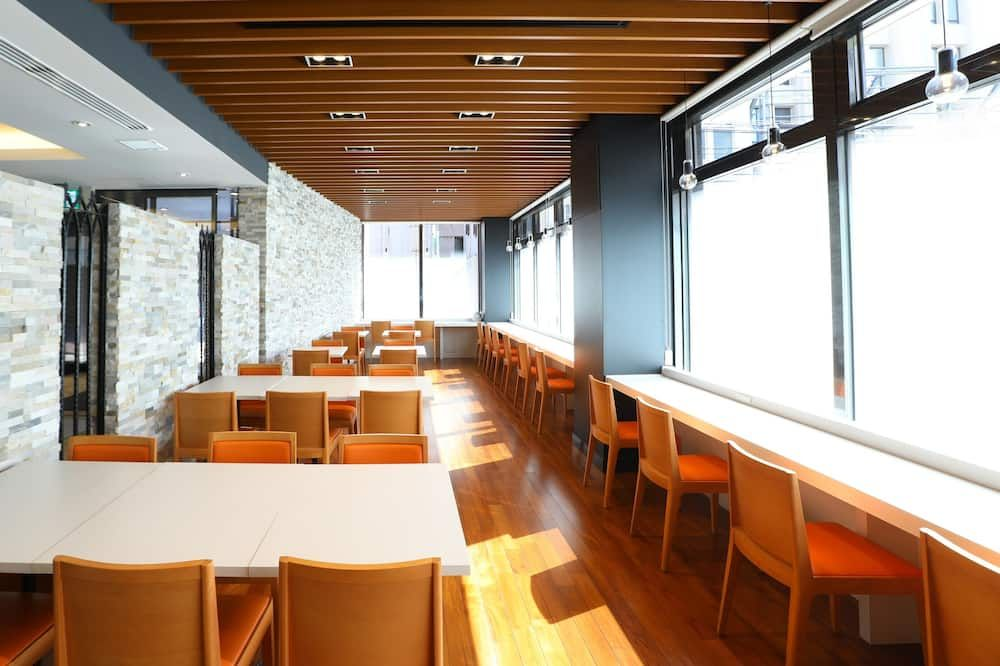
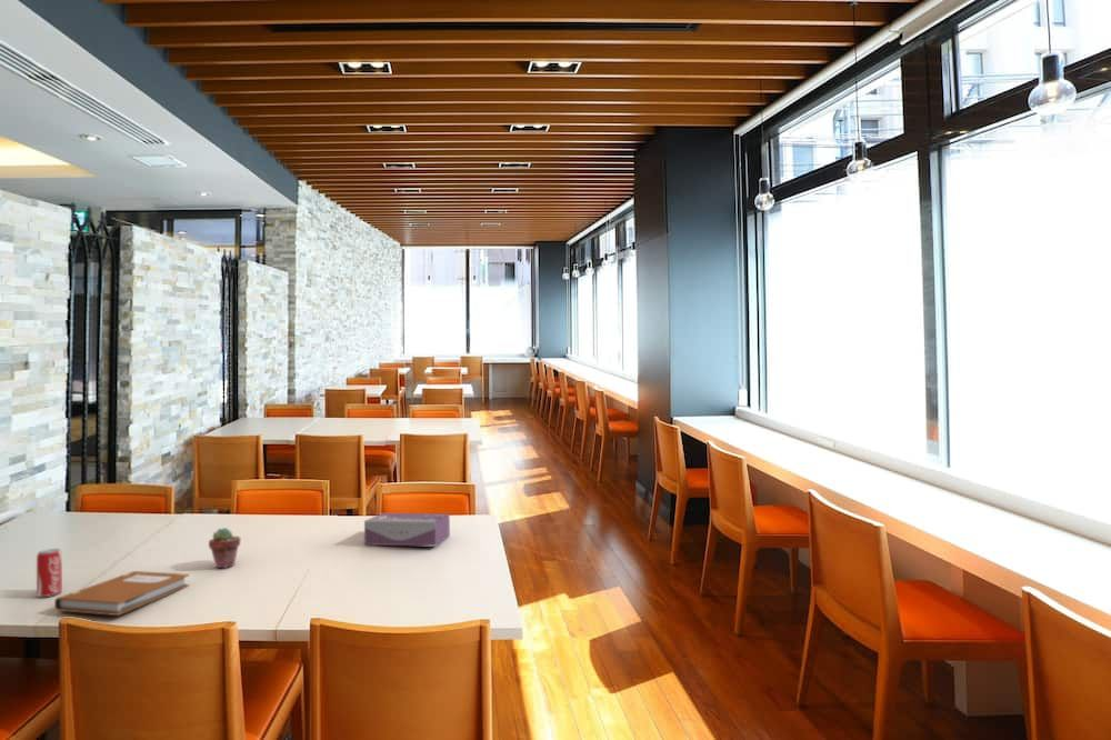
+ notebook (127, 590)
+ potted succulent (224, 546)
+ beverage can (49, 572)
+ tissue box (408, 528)
